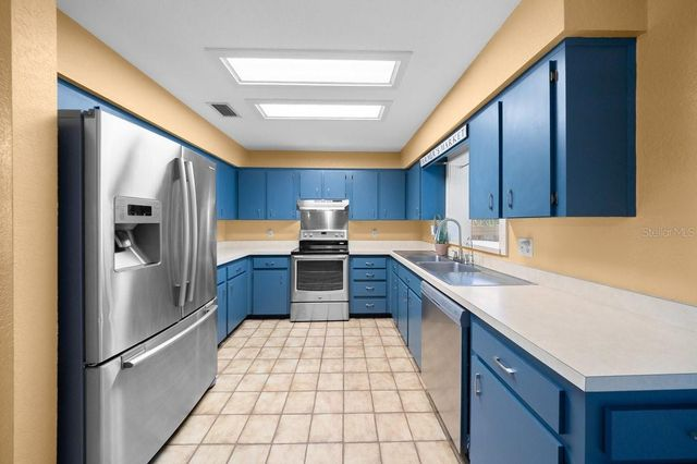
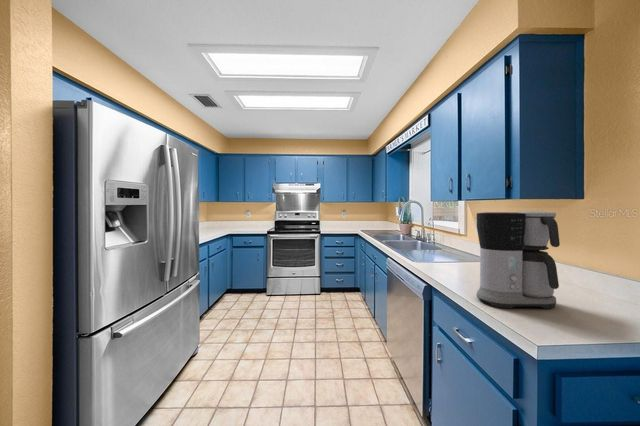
+ coffee maker (518, 257)
